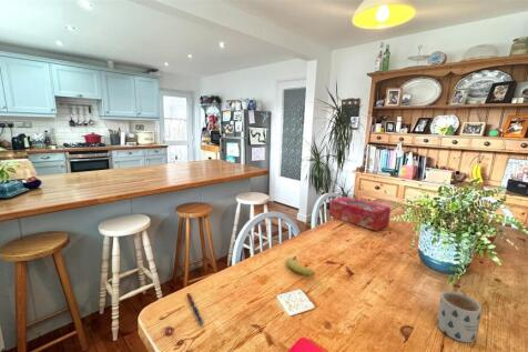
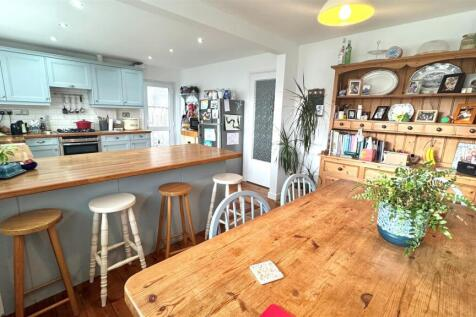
- tissue box (358, 211)
- fruit (297, 264)
- pen (194, 308)
- mug (463, 314)
